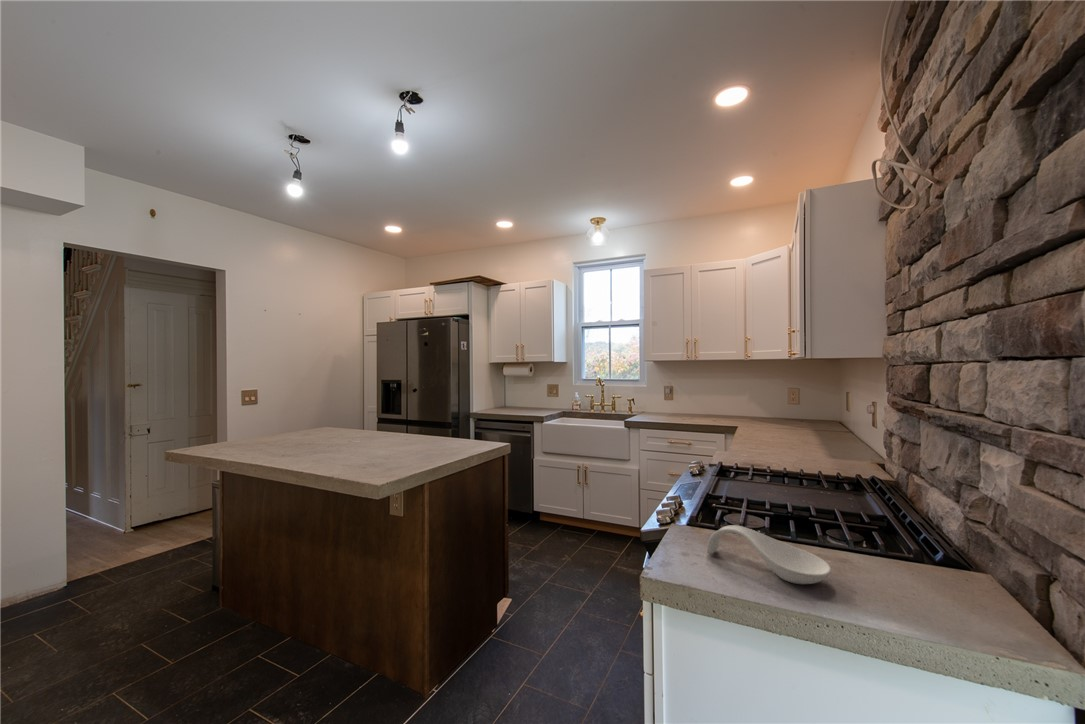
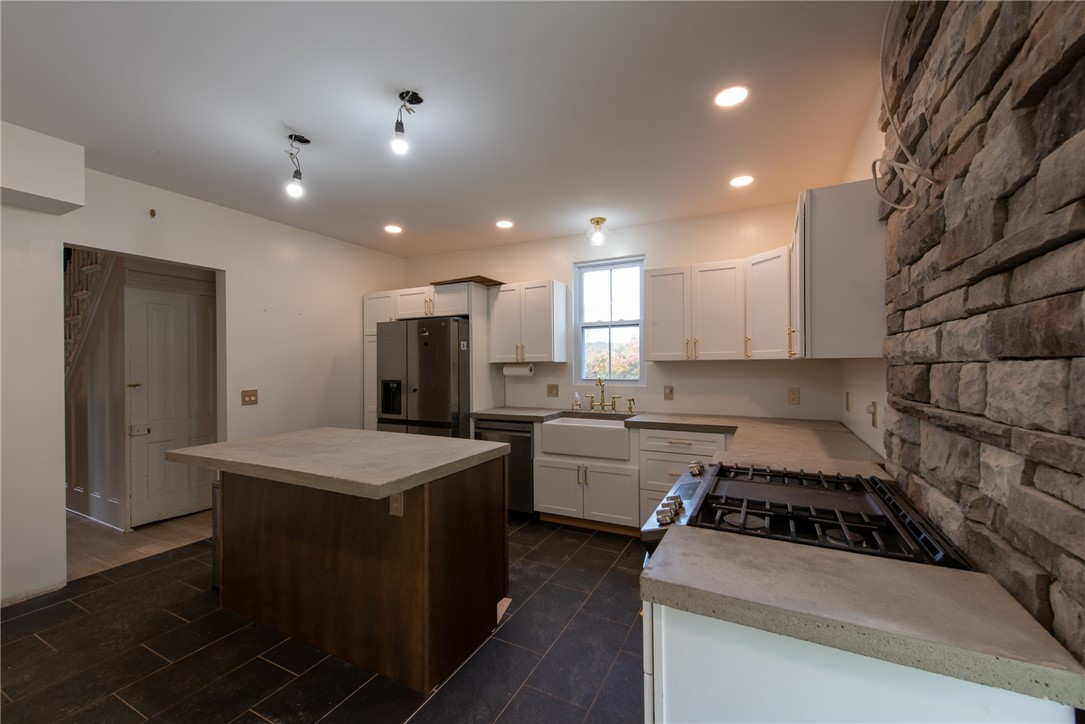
- spoon rest (764, 551)
